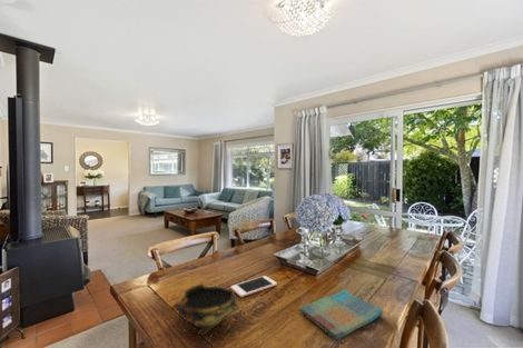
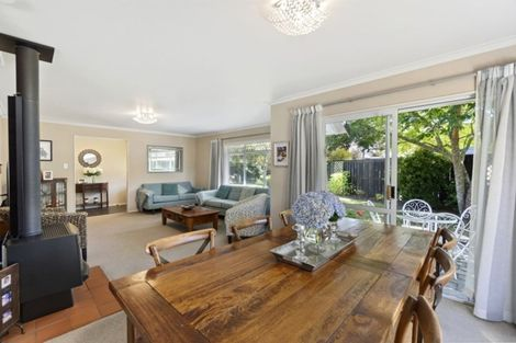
- cell phone (254, 285)
- dish towel (341, 310)
- bowl (209, 306)
